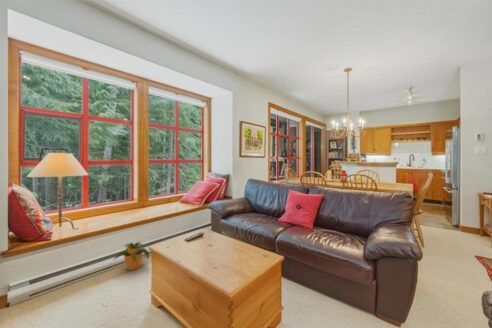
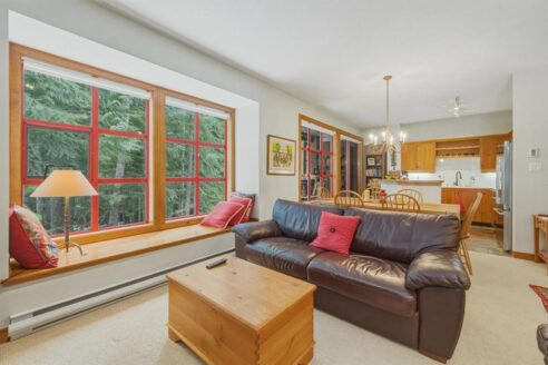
- potted plant (131, 255)
